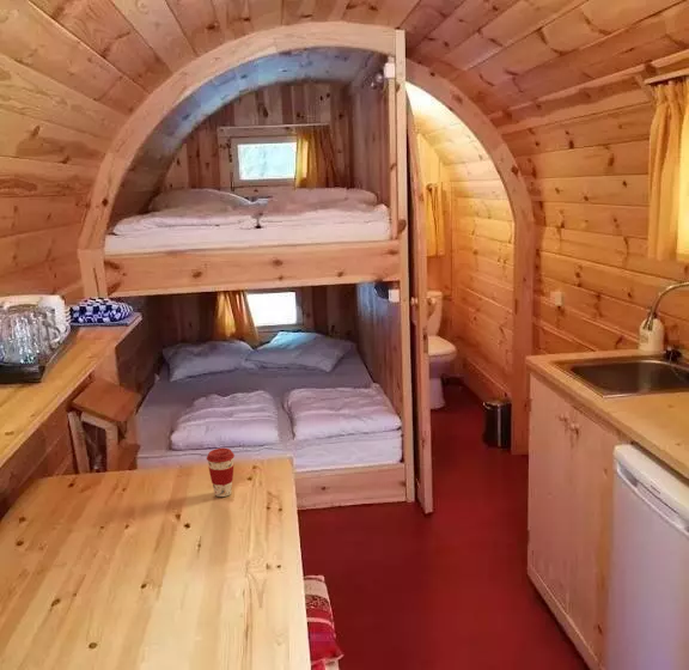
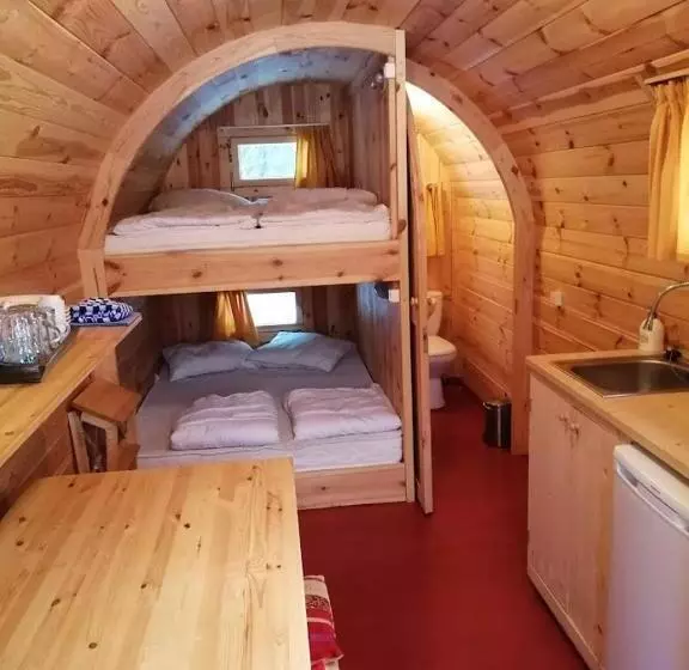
- coffee cup (221, 473)
